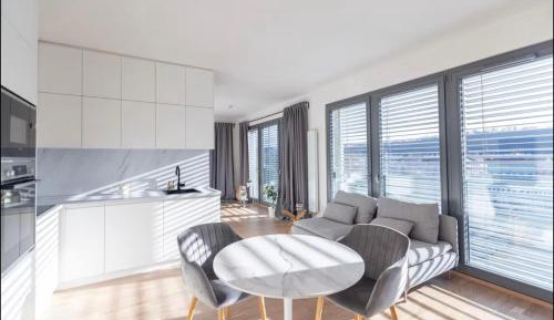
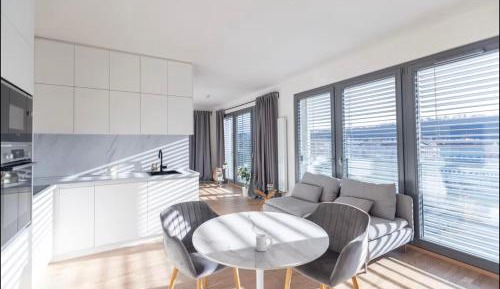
+ cup (264, 242)
